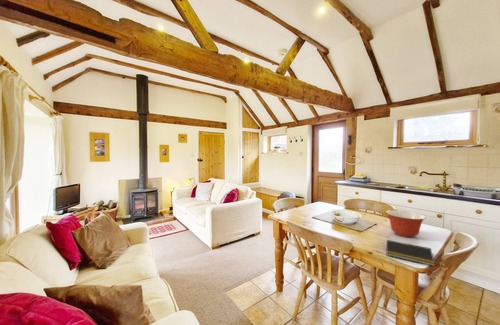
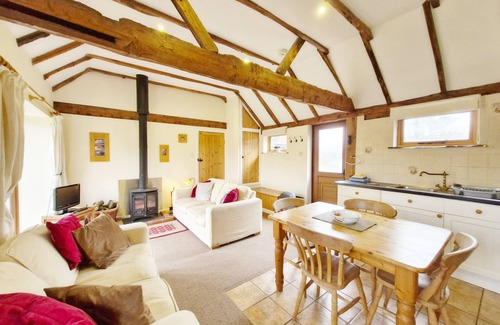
- mixing bowl (404, 224)
- notepad (408, 251)
